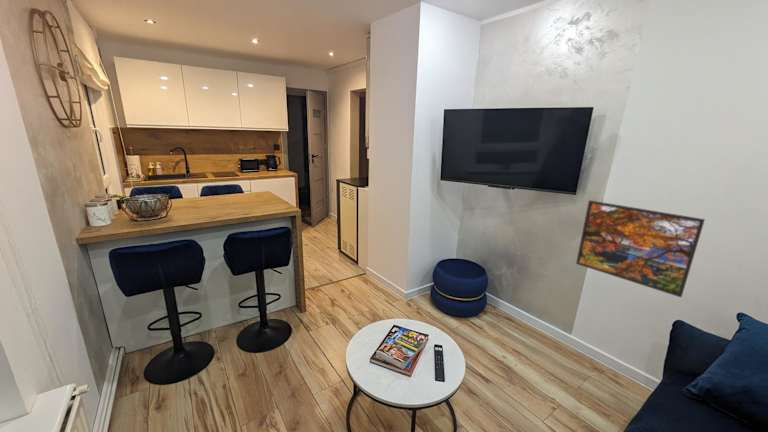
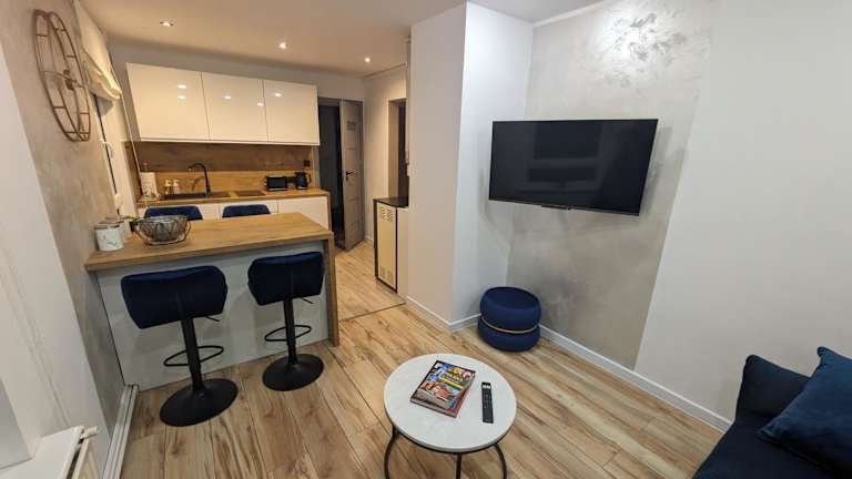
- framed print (631, 244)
